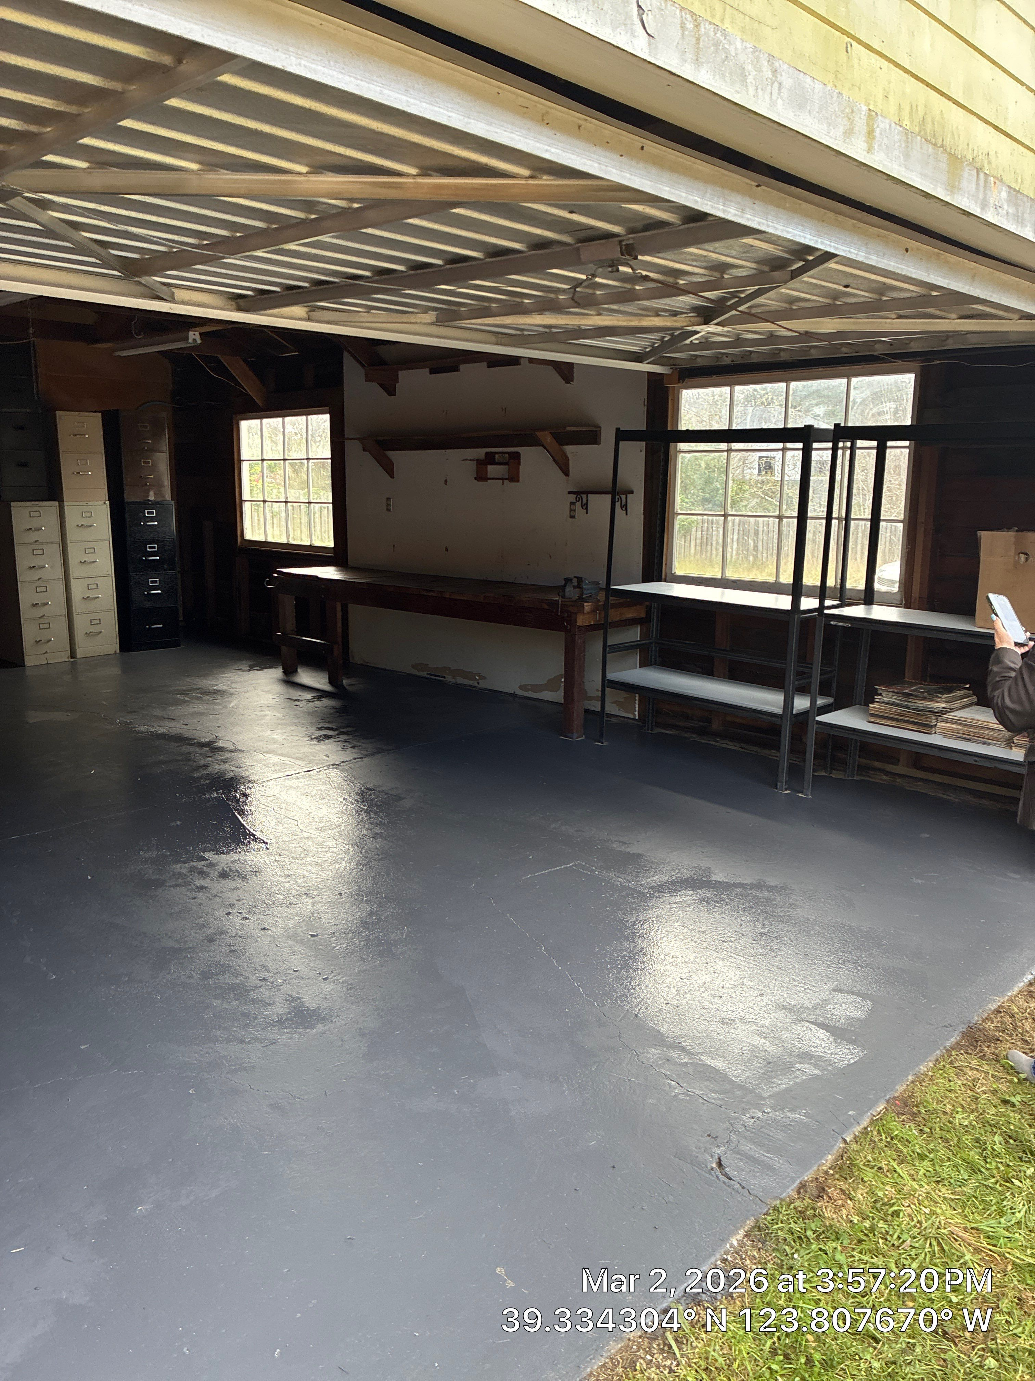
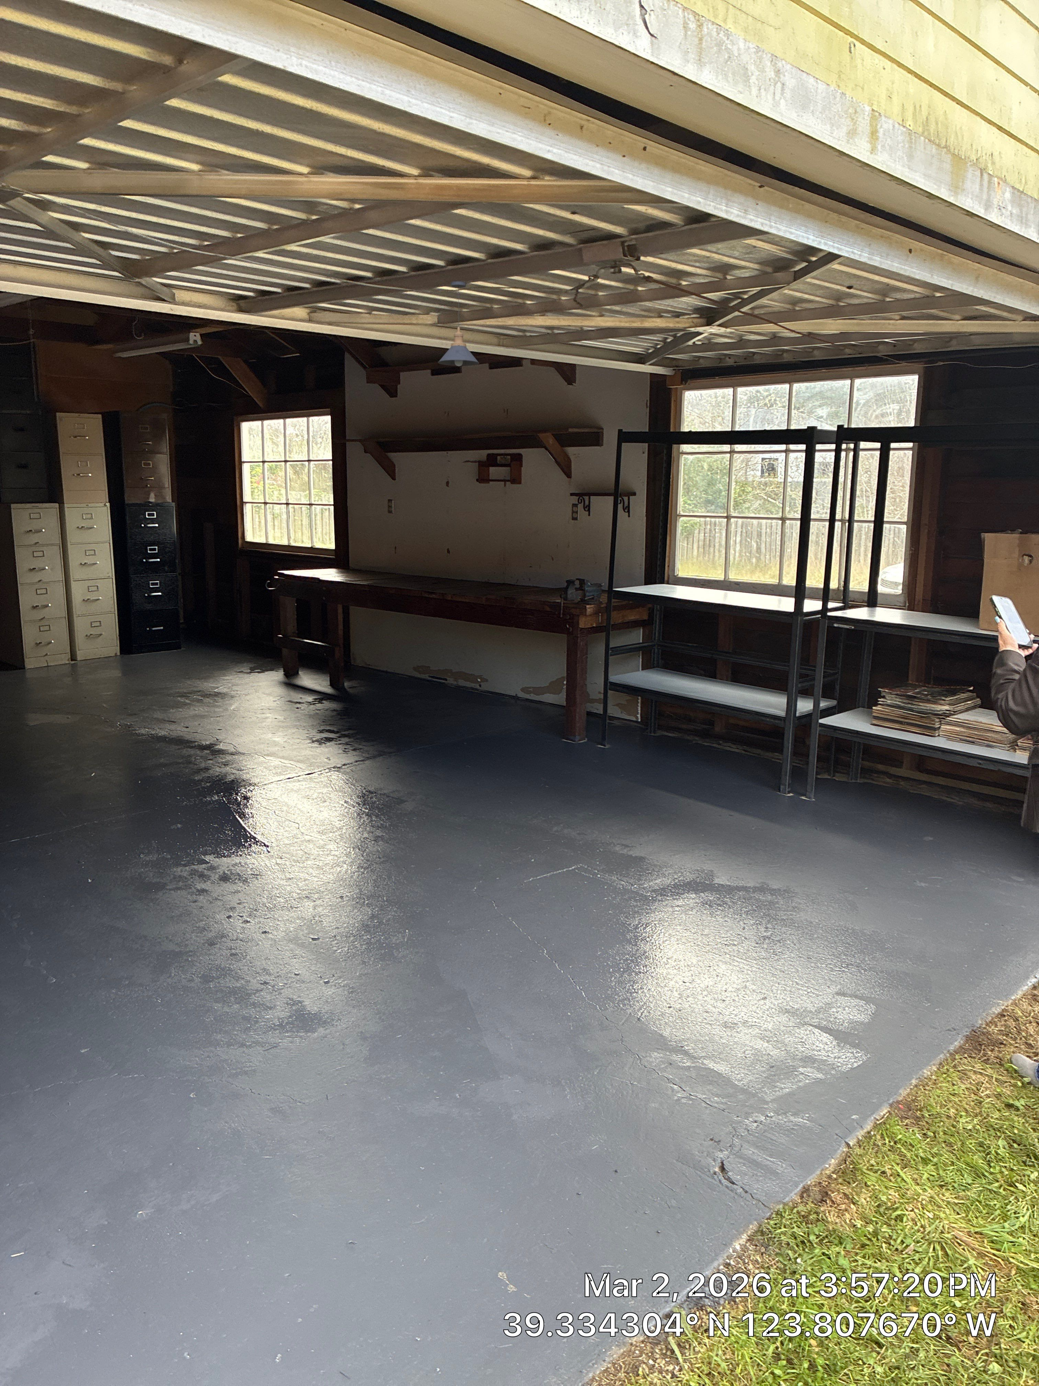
+ pendant light (458, 325)
